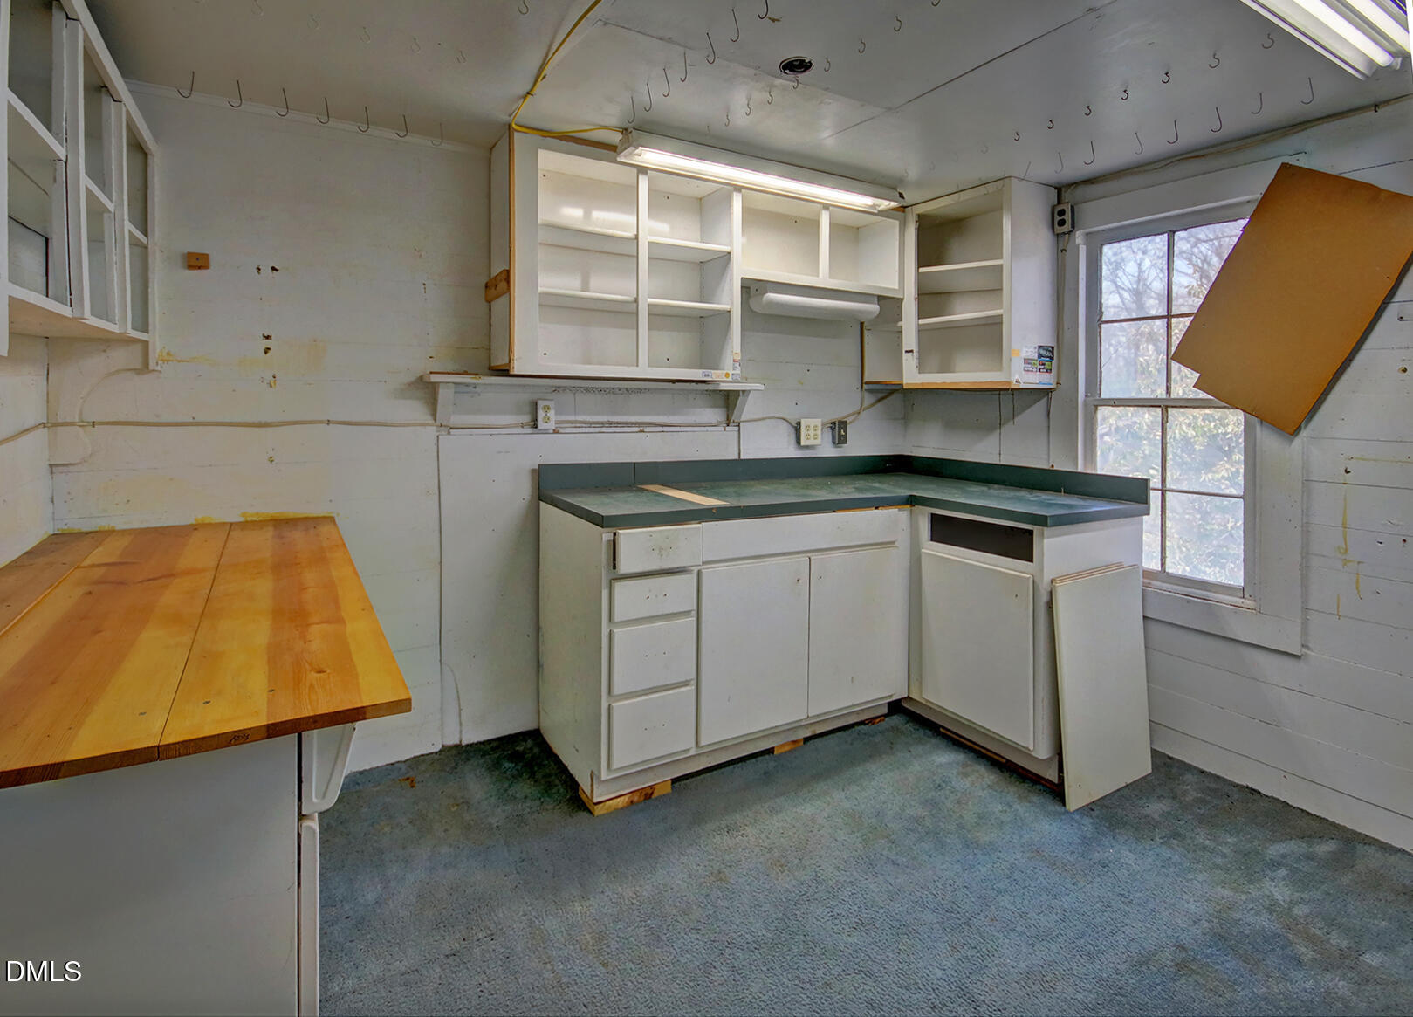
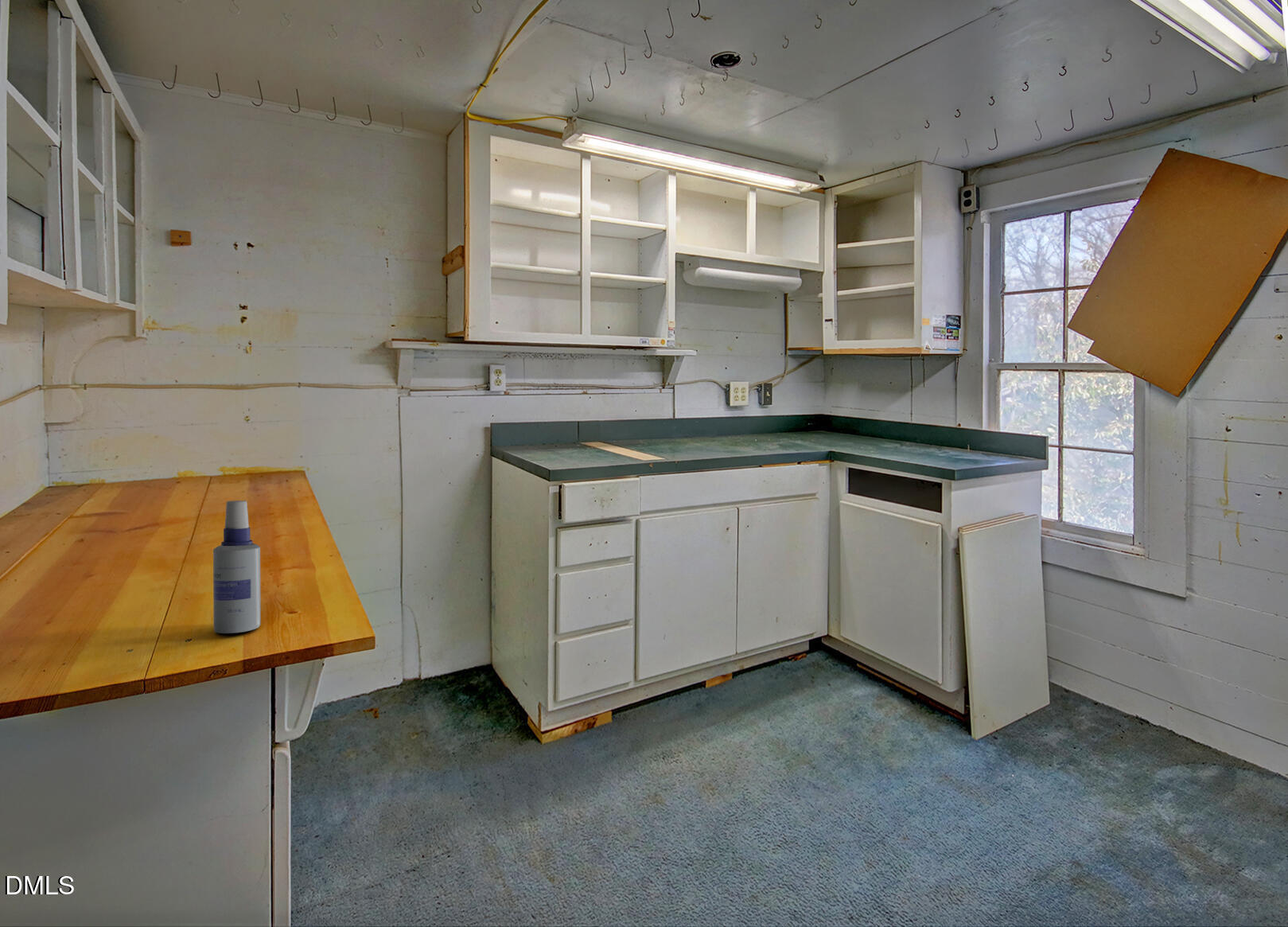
+ spray bottle (237, 565)
